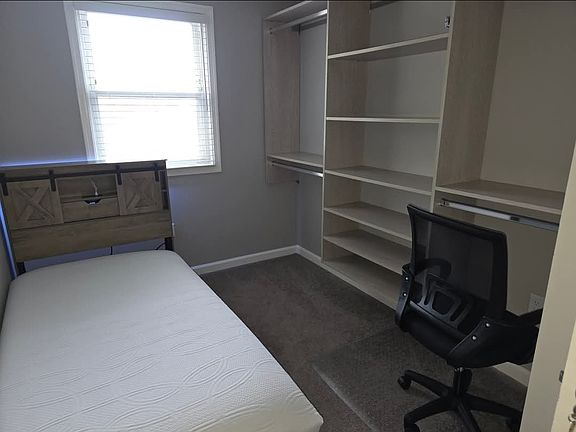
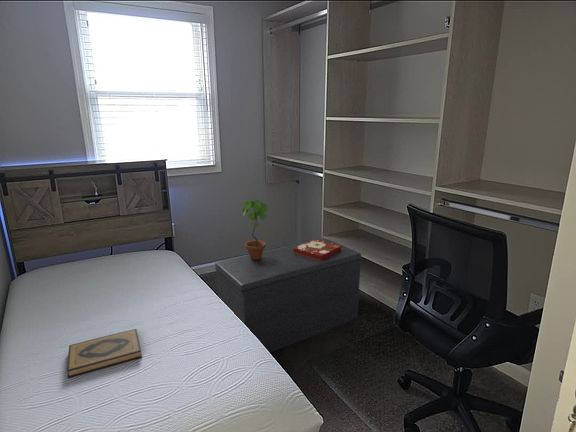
+ decorative box (317, 248)
+ bench (290, 291)
+ hardback book (105, 350)
+ potted plant (254, 228)
